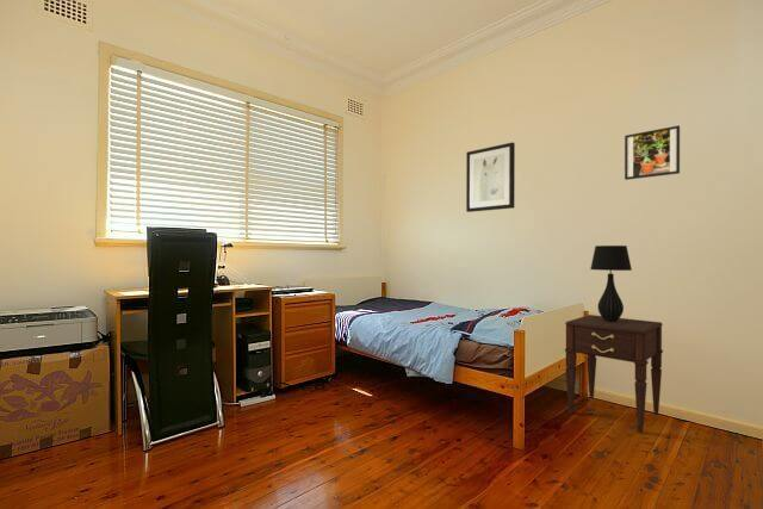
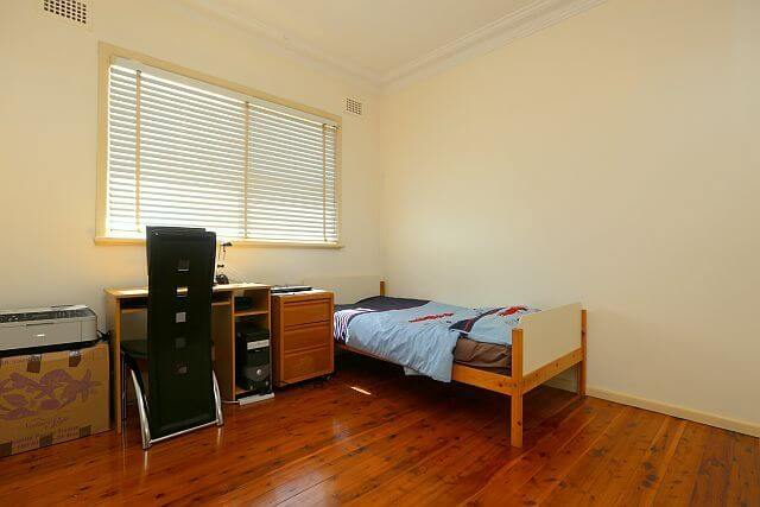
- nightstand (616, 359)
- wall art (489, 179)
- table lamp (610, 283)
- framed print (651, 154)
